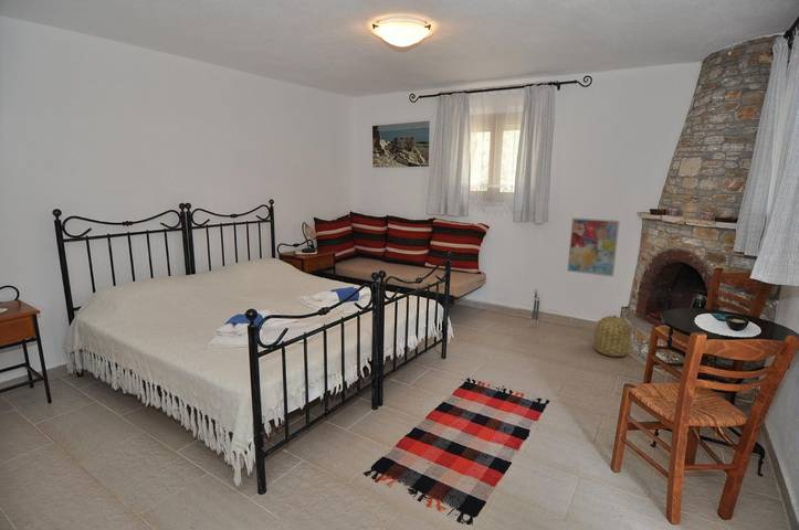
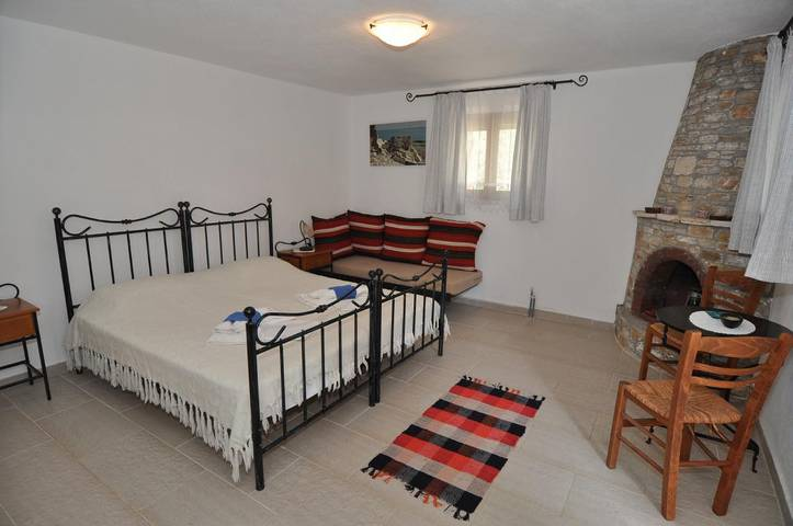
- basket (612, 333)
- wall art (592, 246)
